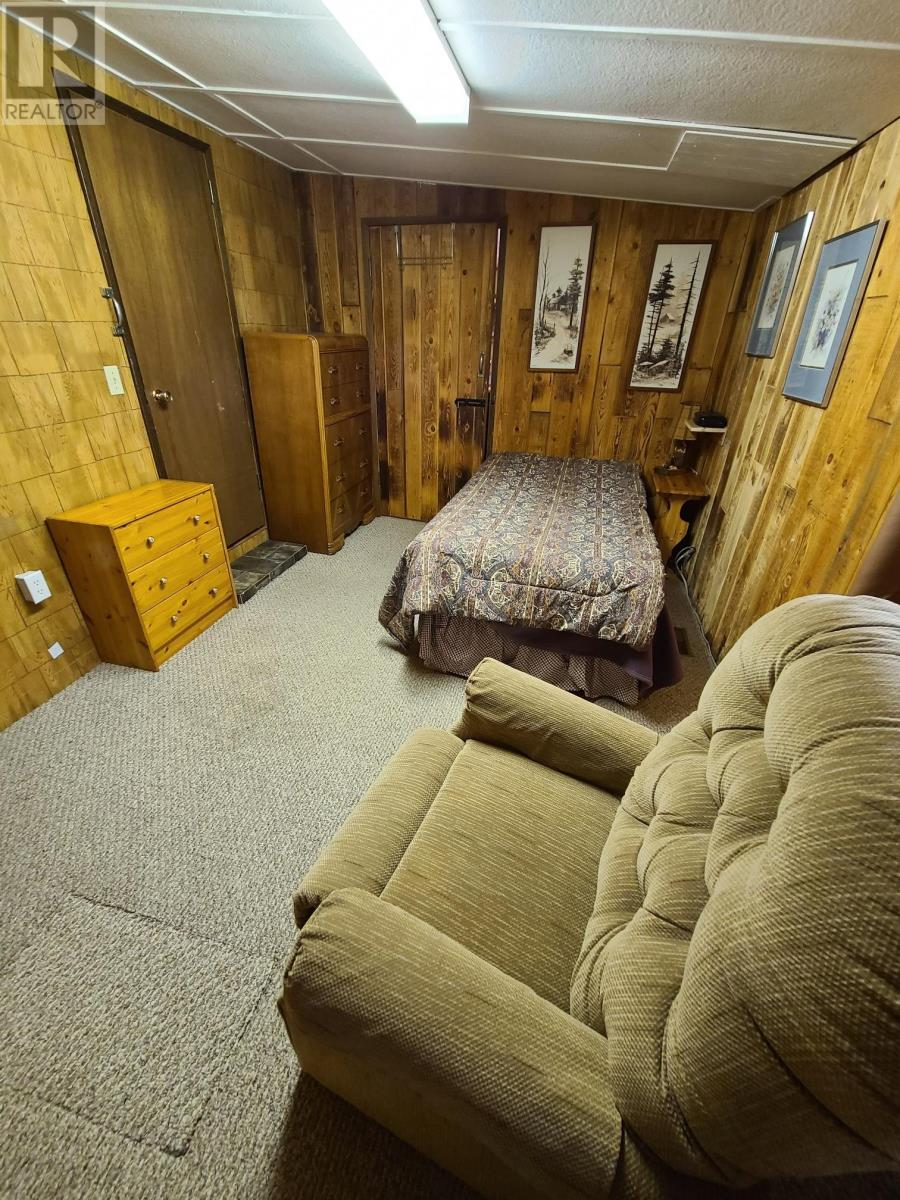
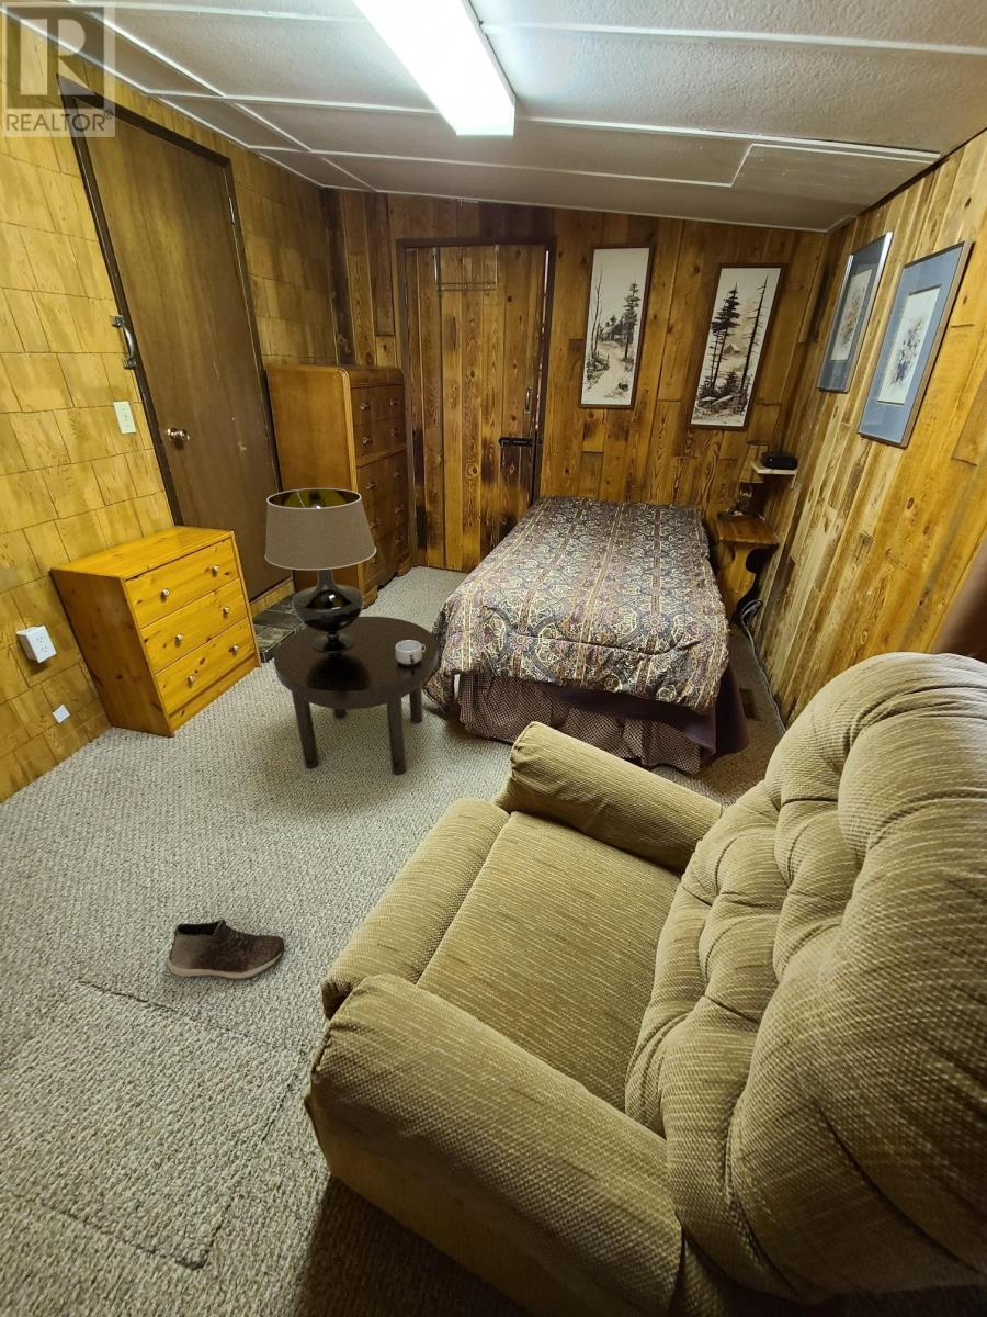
+ mug (411, 652)
+ shoe (222, 944)
+ side table (363, 697)
+ table lamp (325, 574)
